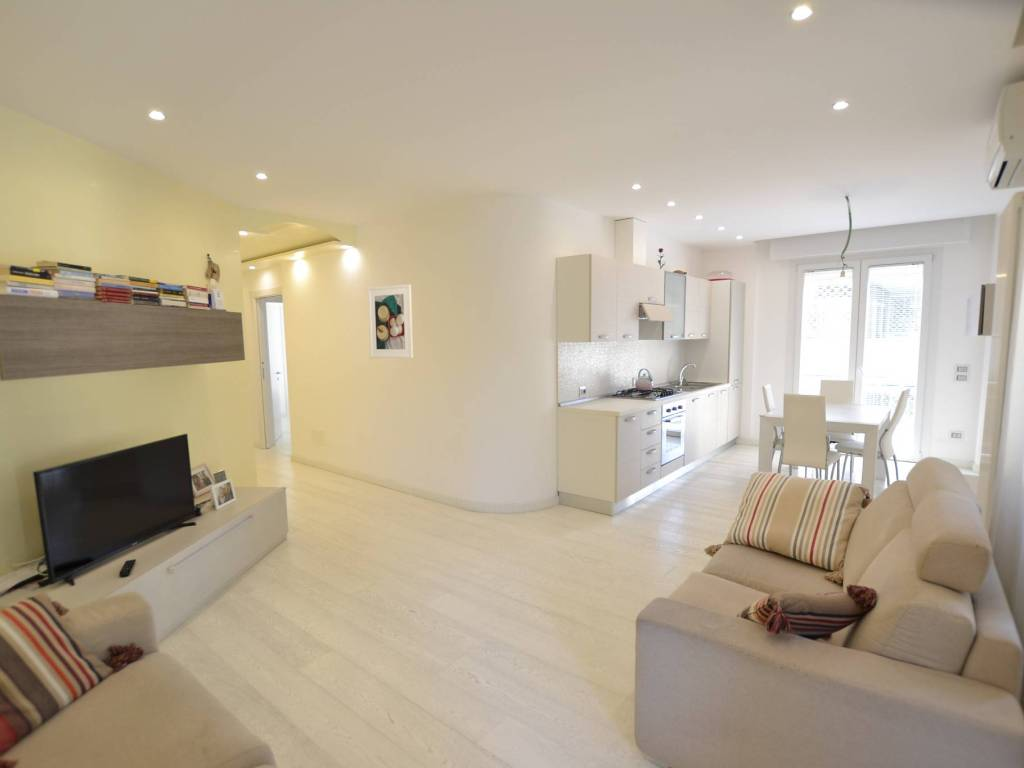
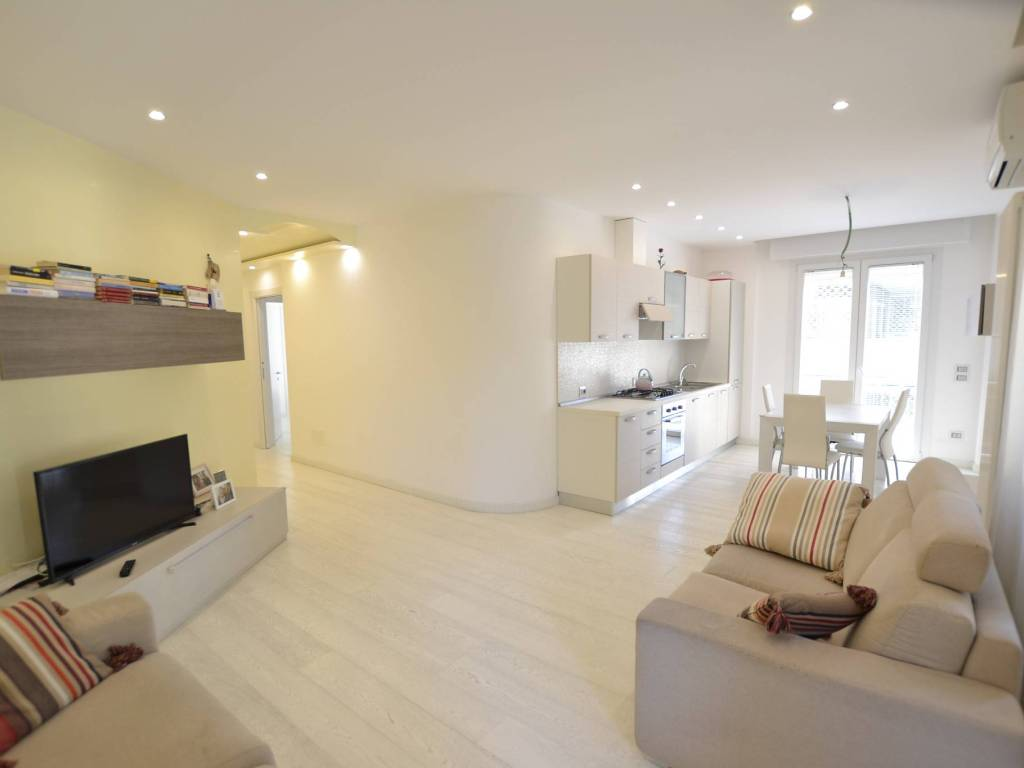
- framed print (390, 322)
